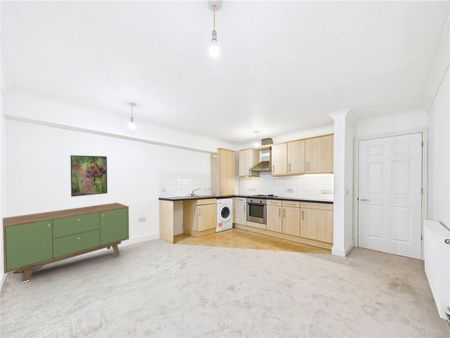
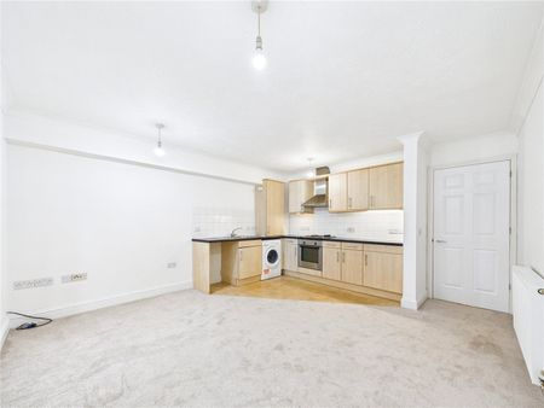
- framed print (89, 175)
- sideboard (74, 237)
